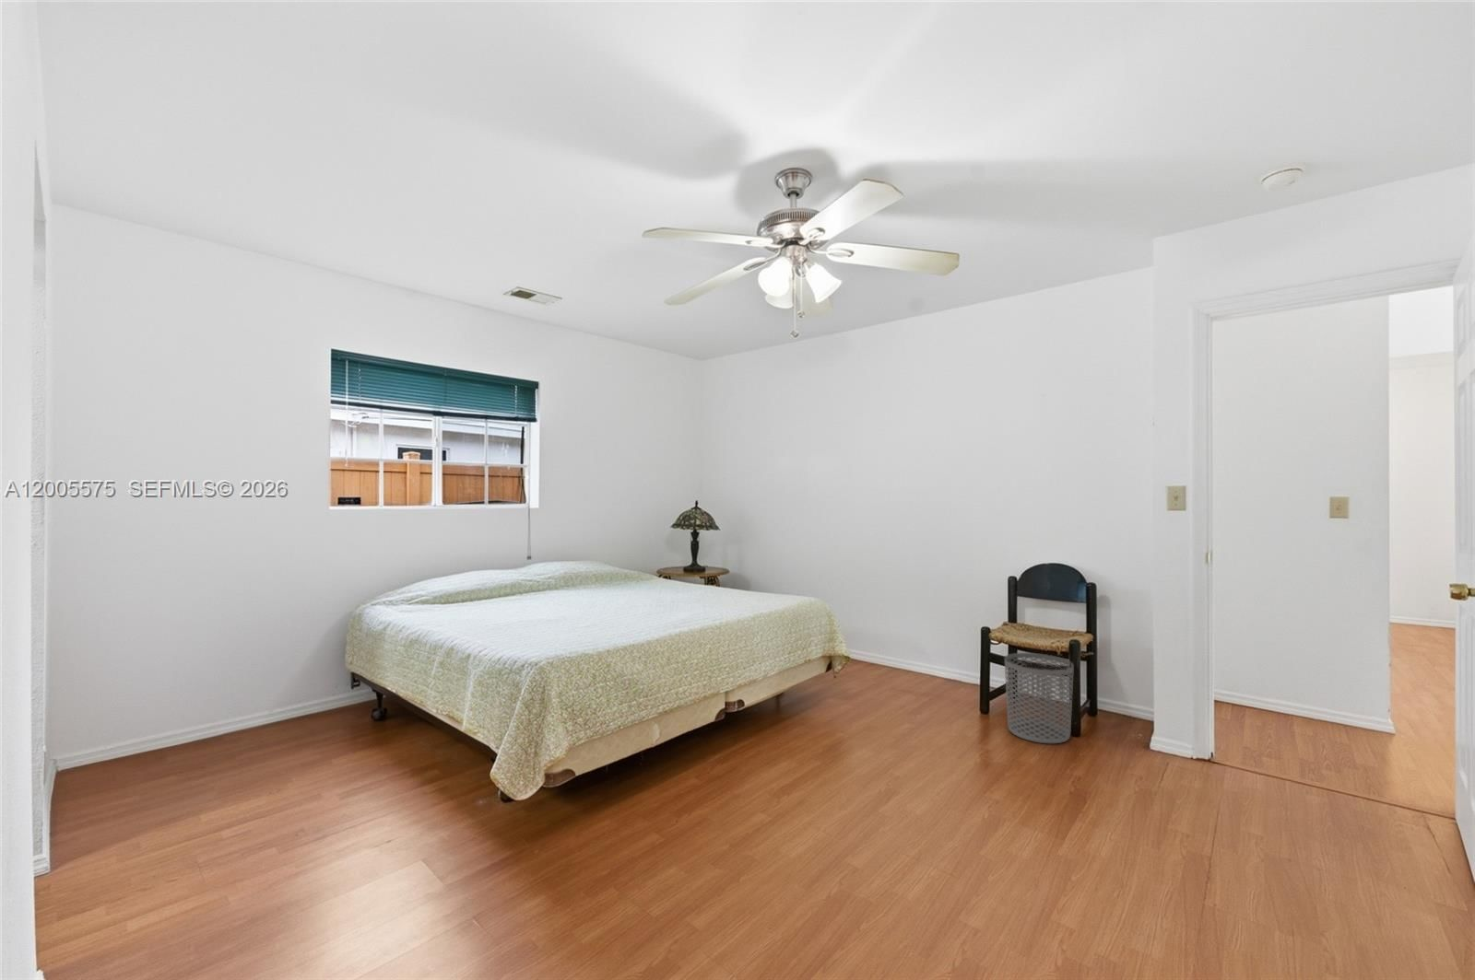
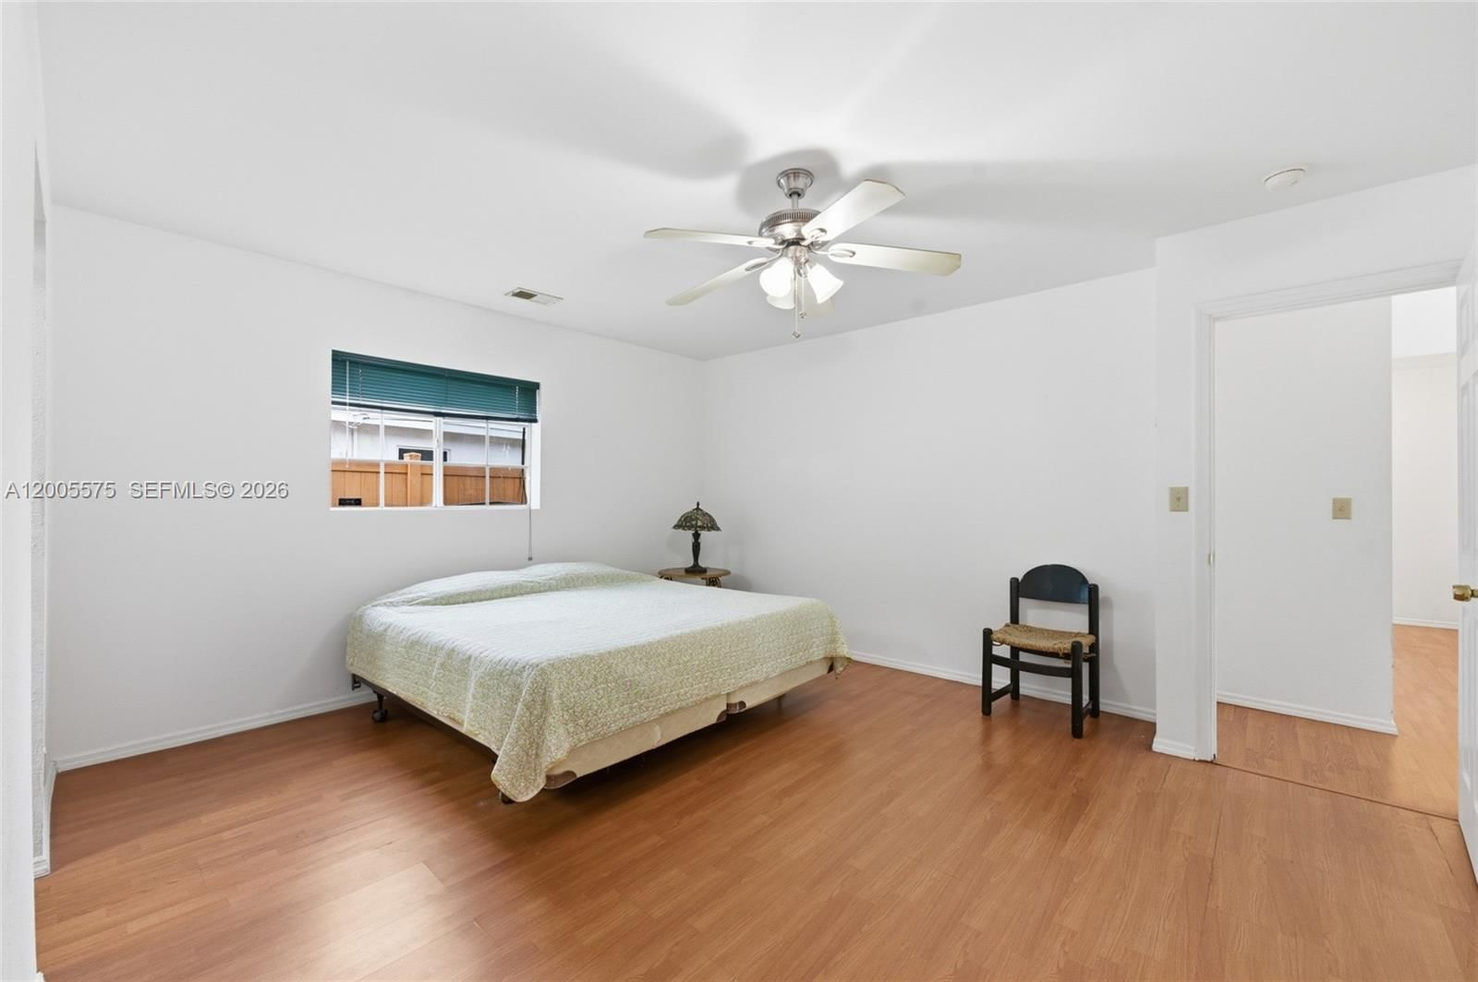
- waste bin (1038, 697)
